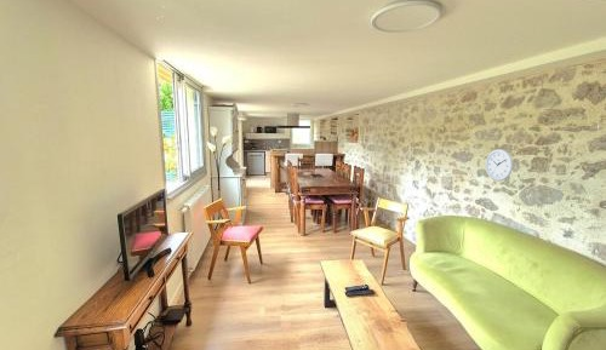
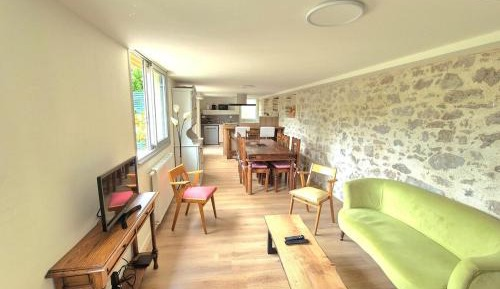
- wall clock (497, 165)
